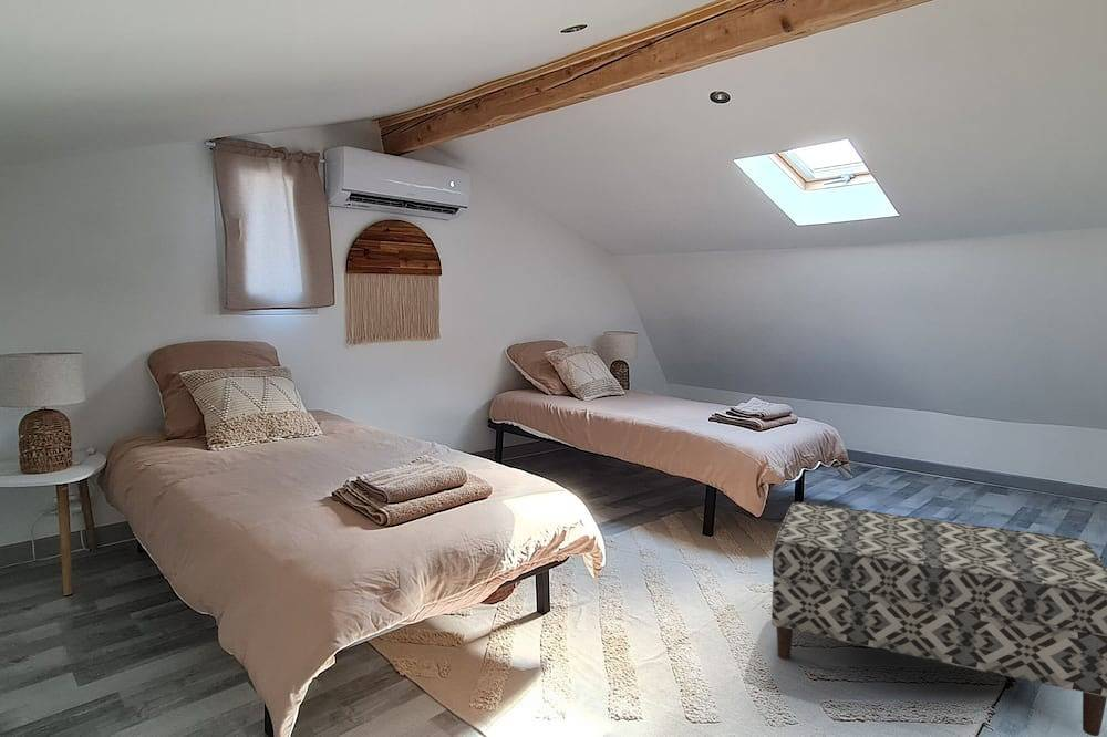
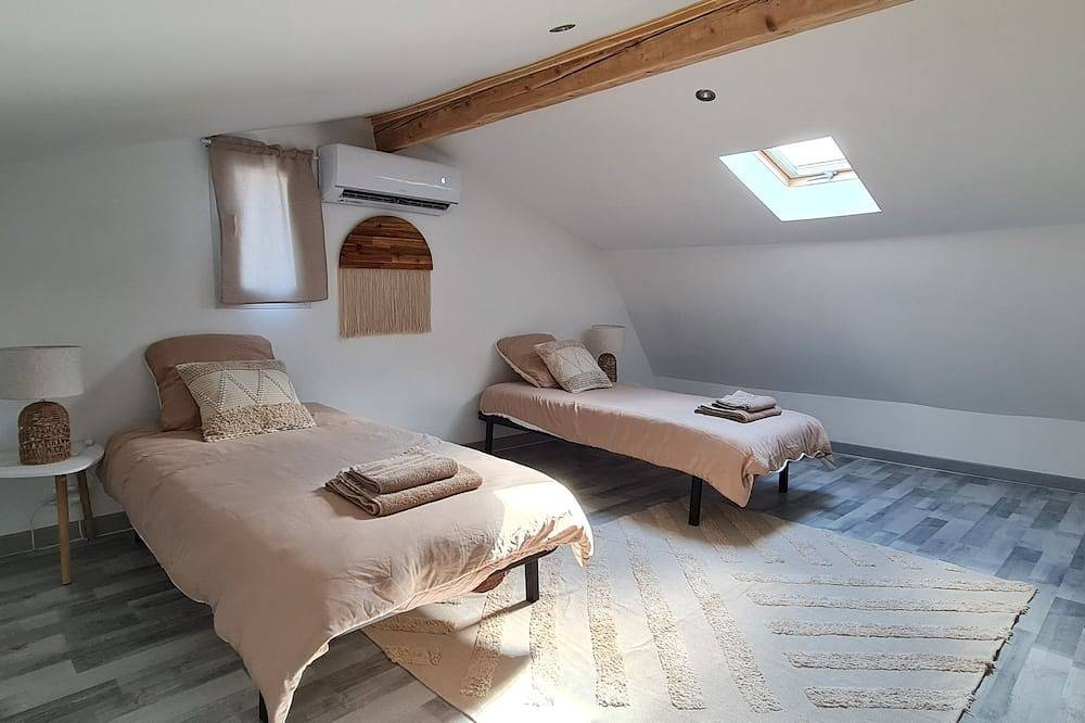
- bench (924, 602)
